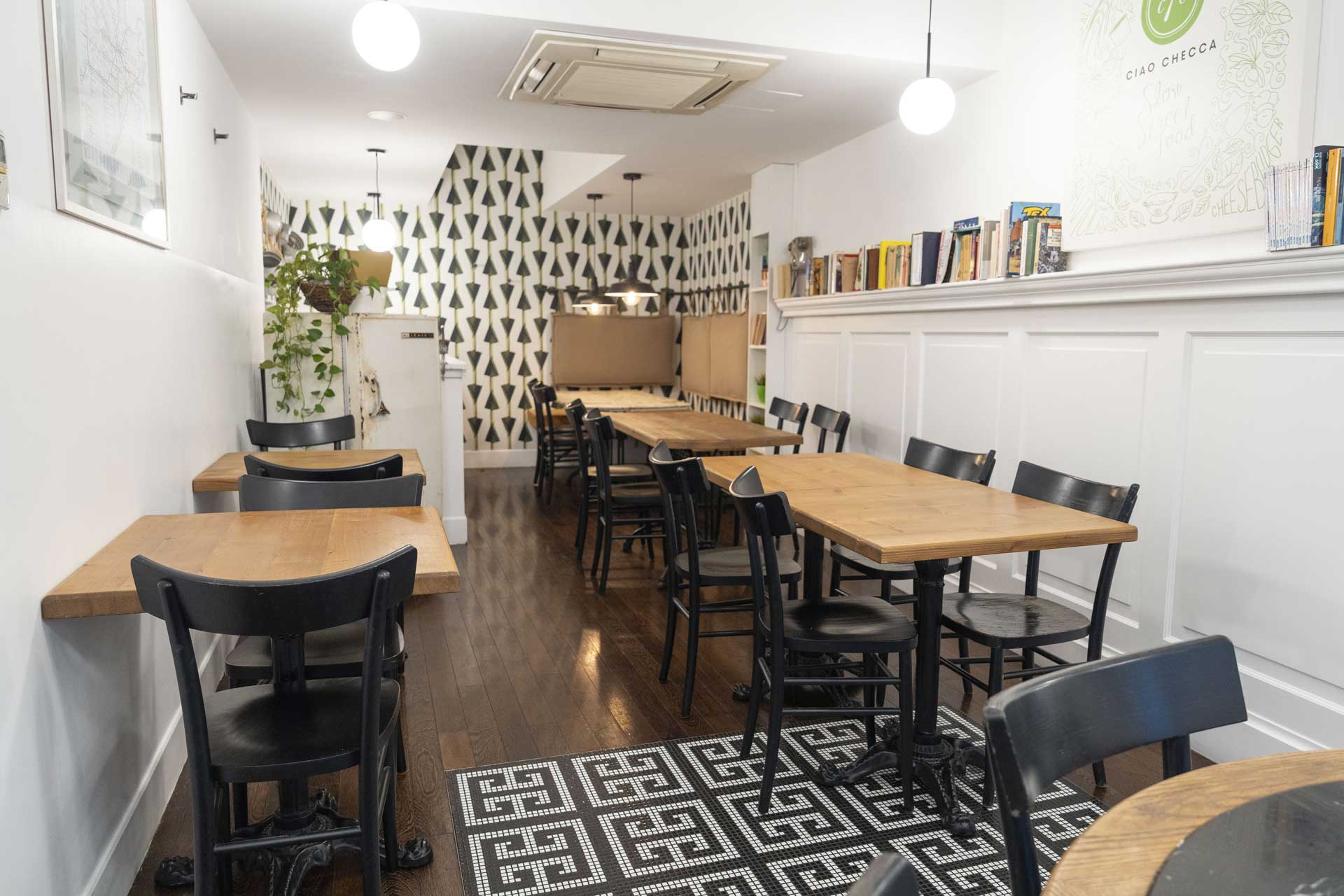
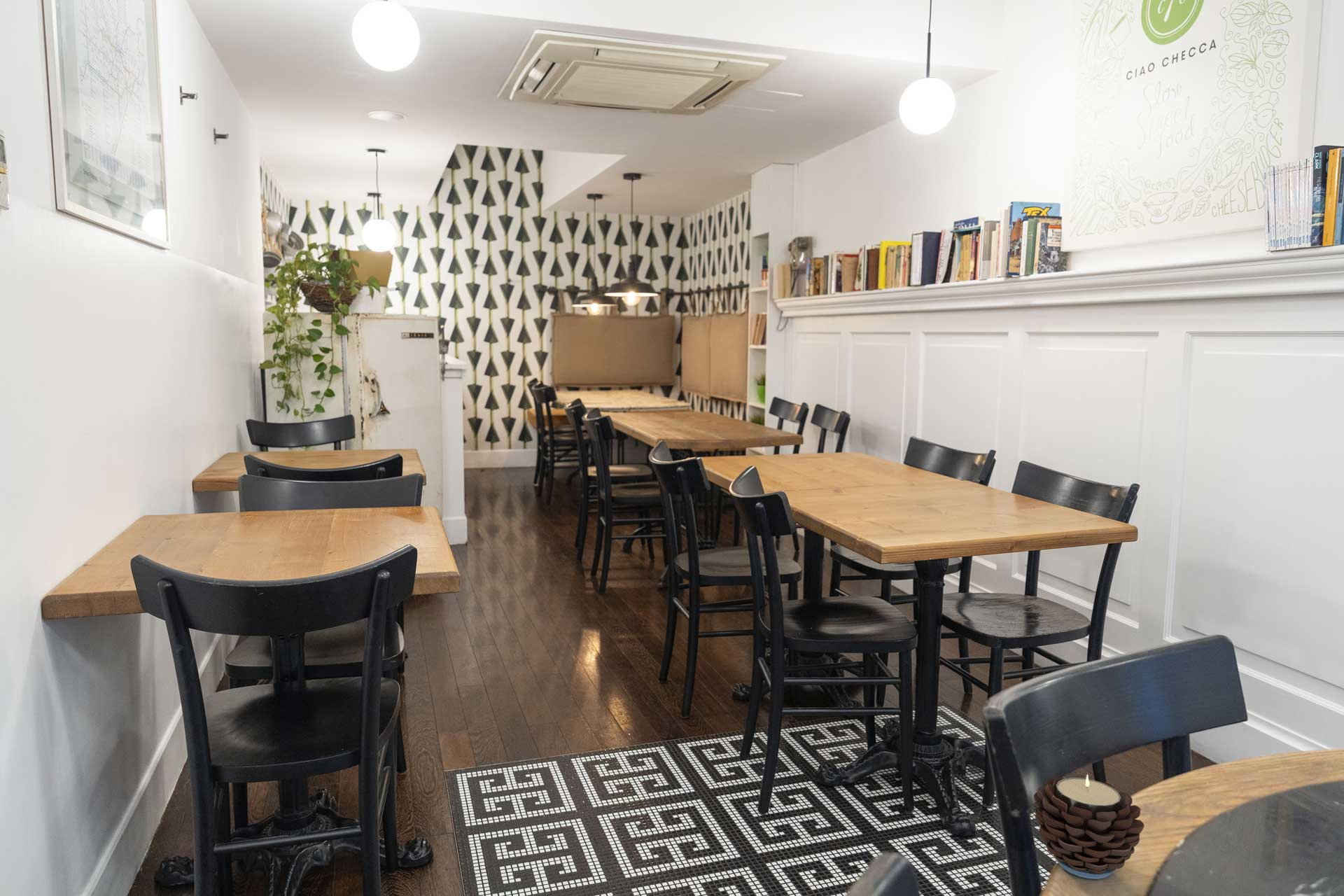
+ candle (1086, 820)
